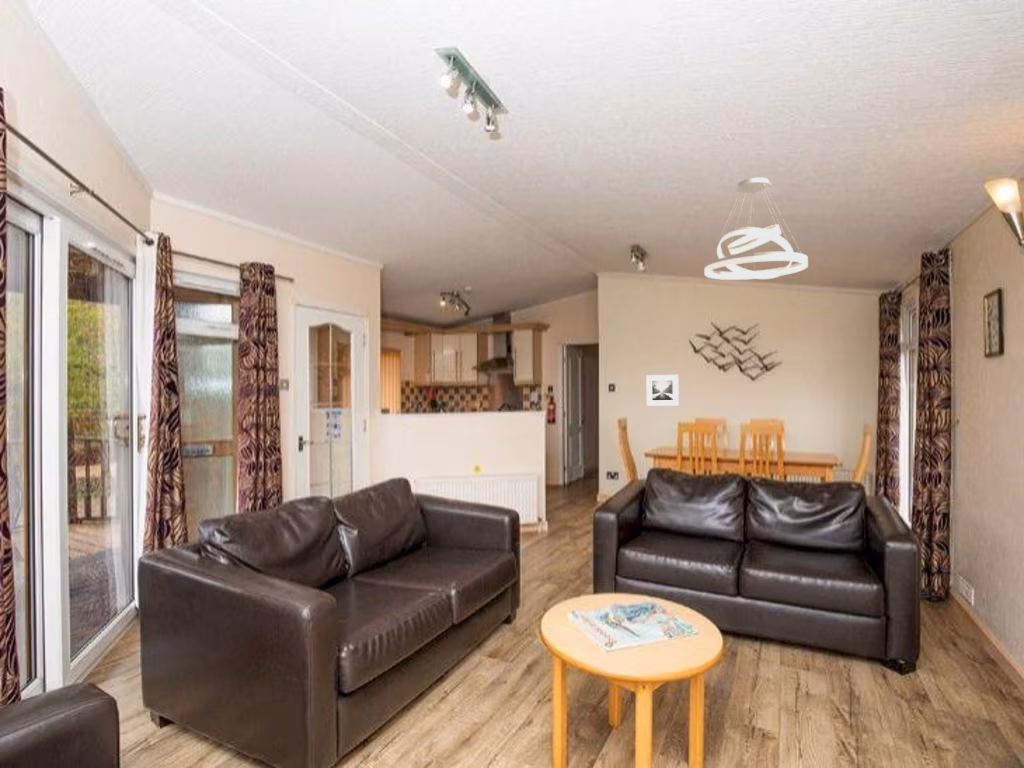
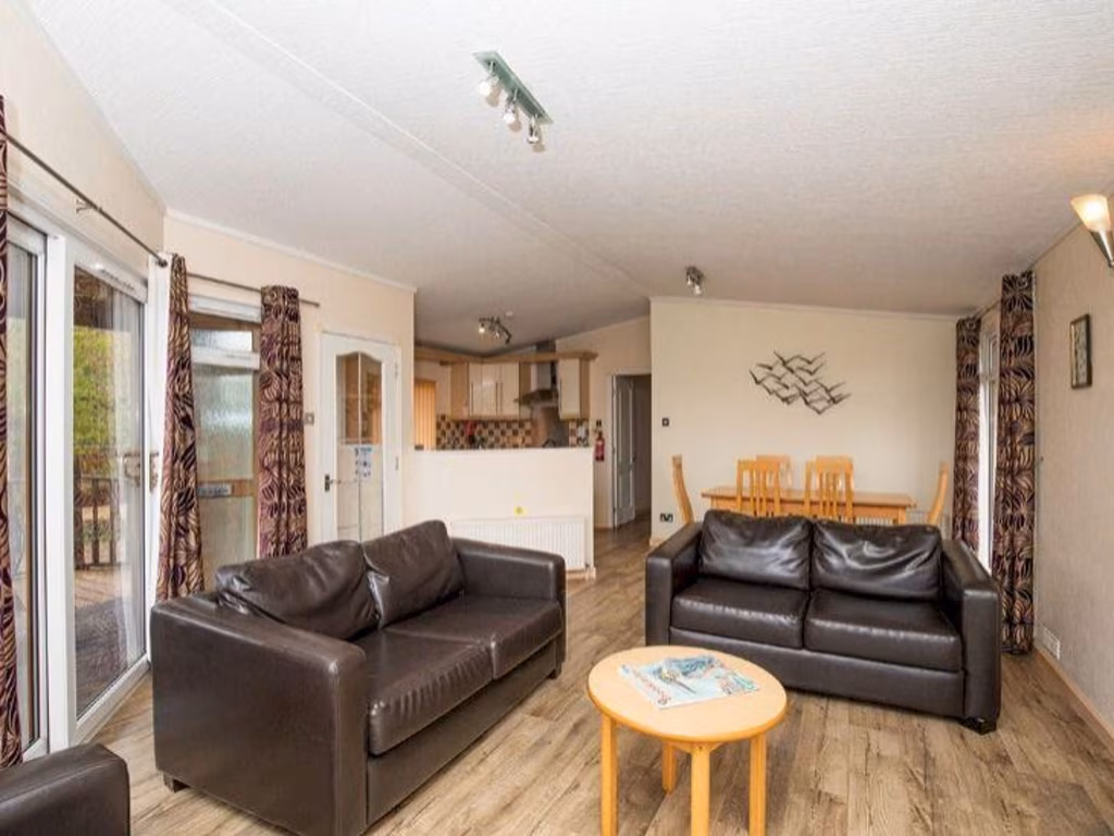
- pendant light (753, 229)
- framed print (662, 390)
